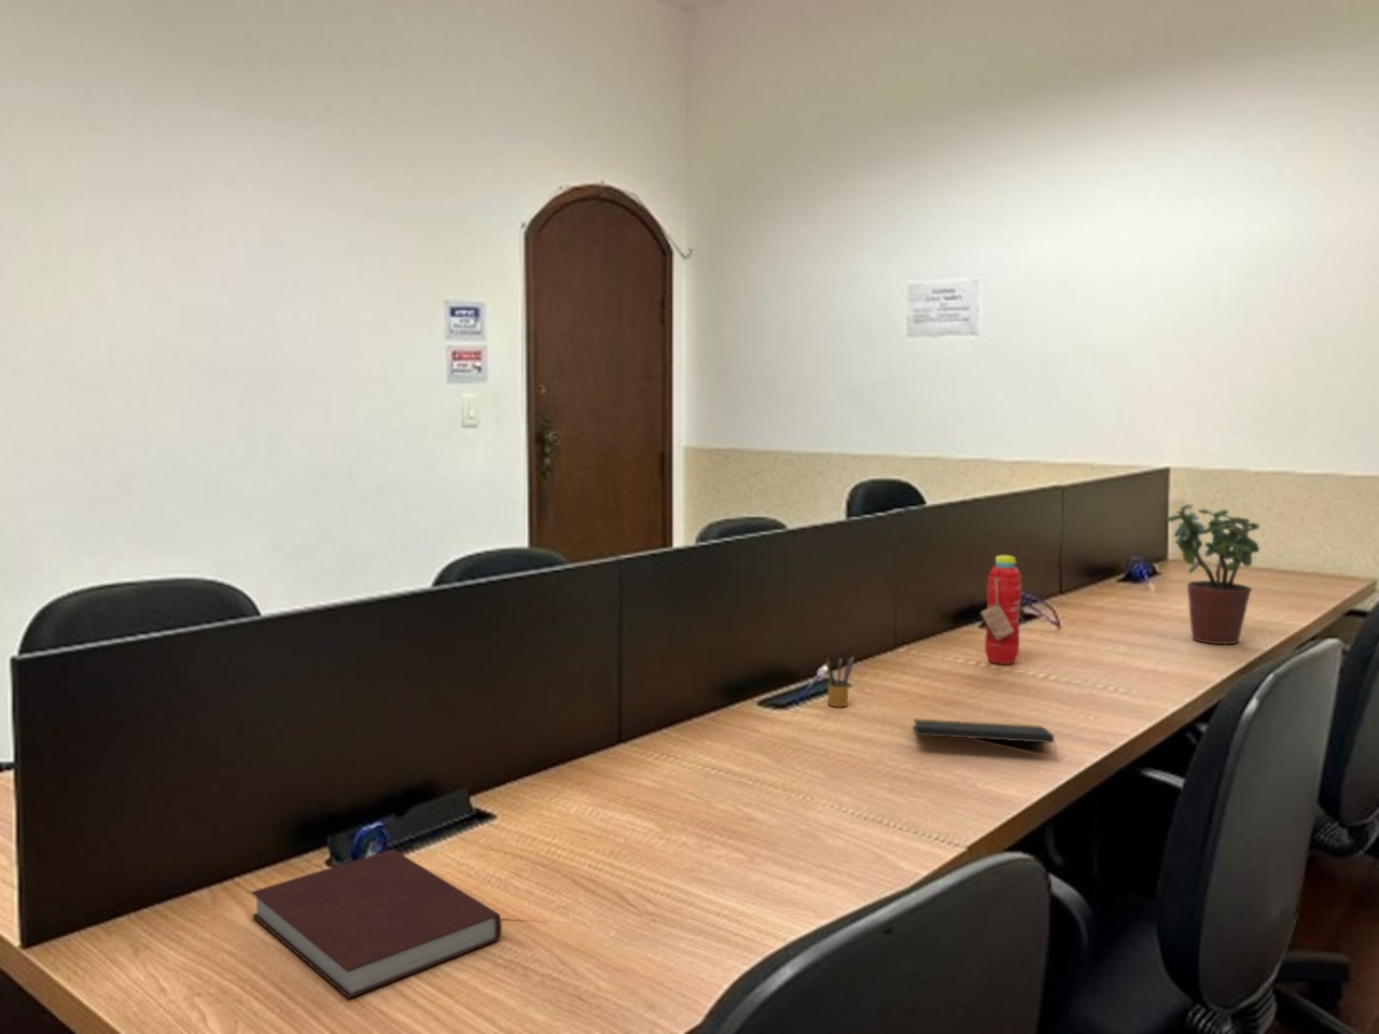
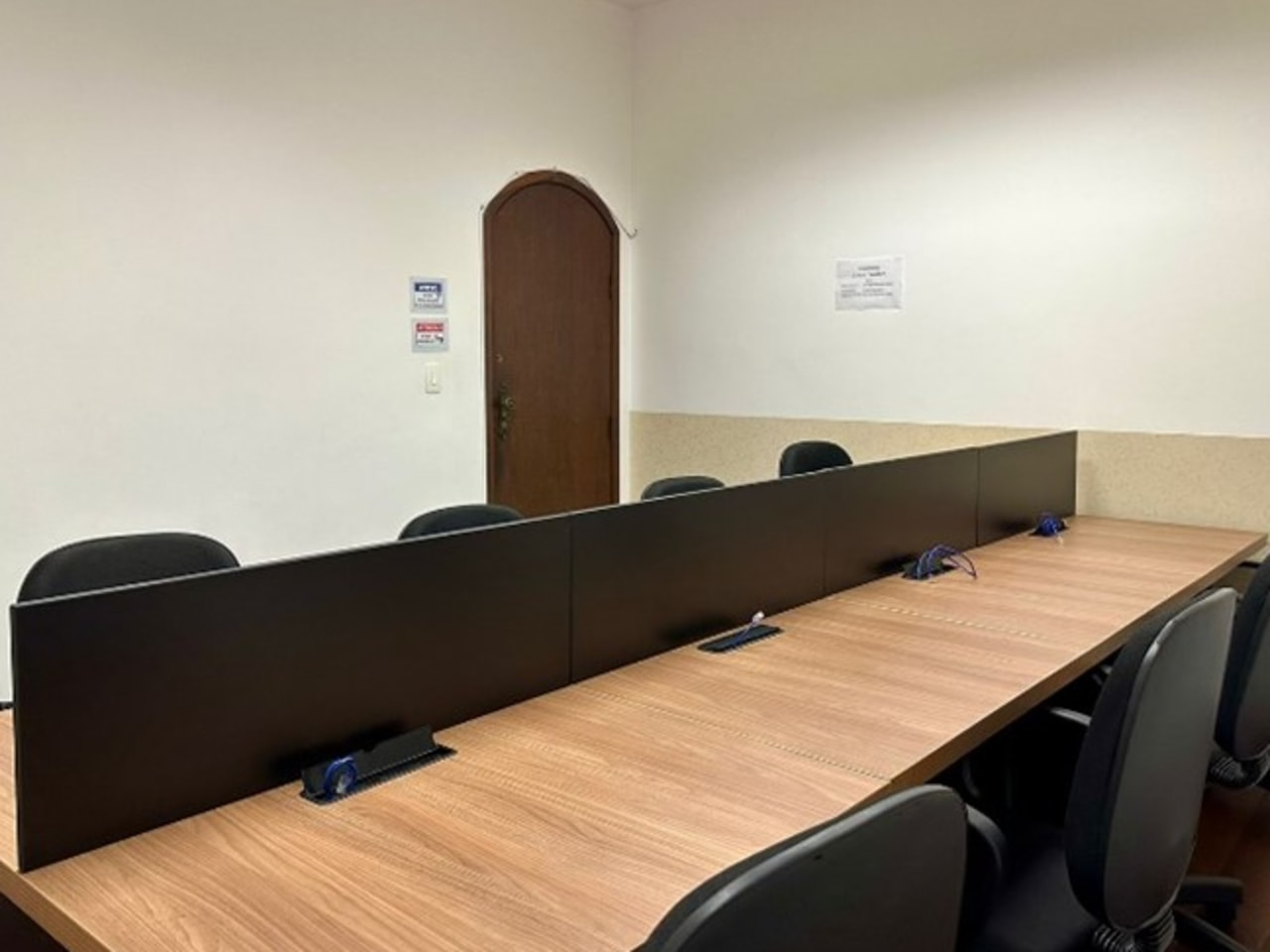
- potted plant (1215, 571)
- water bottle (1001, 609)
- notebook (374, 915)
- pencil box (838, 680)
- notepad (979, 730)
